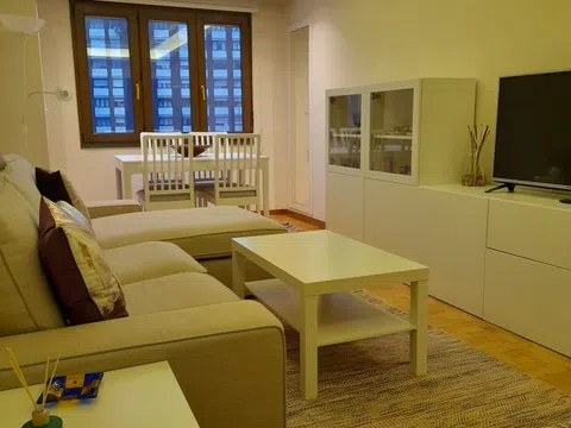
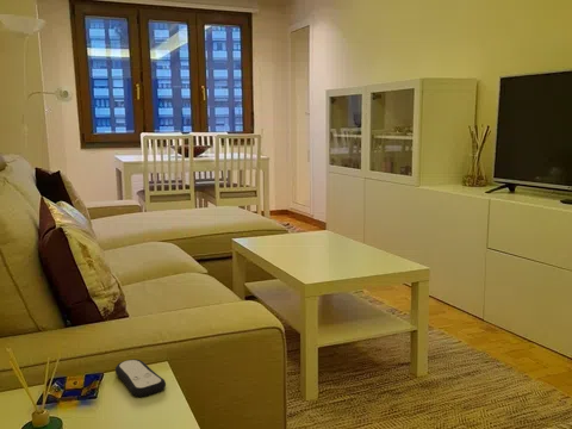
+ remote control (138, 375)
